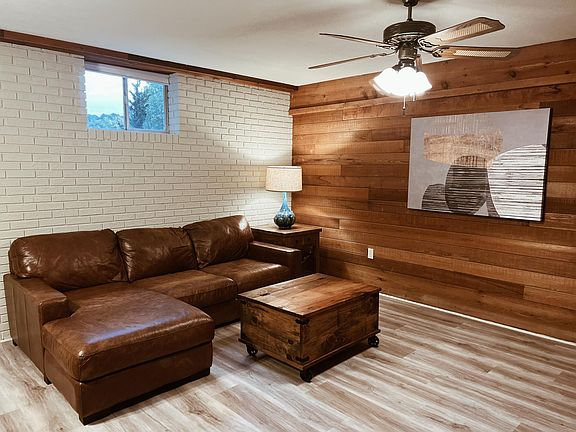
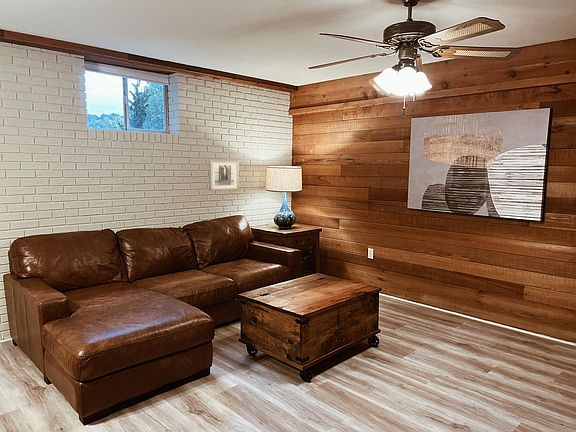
+ wall art (224, 175)
